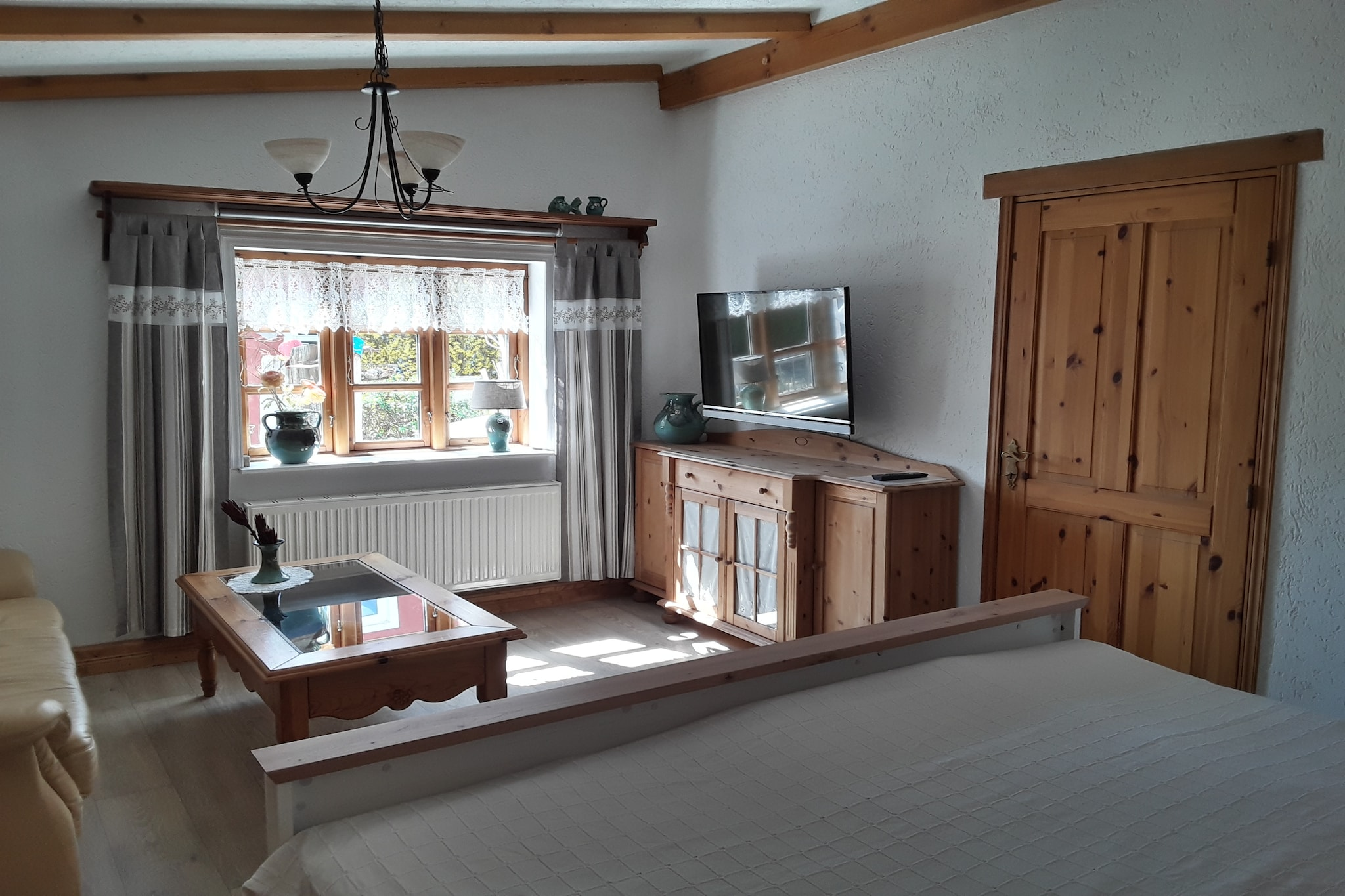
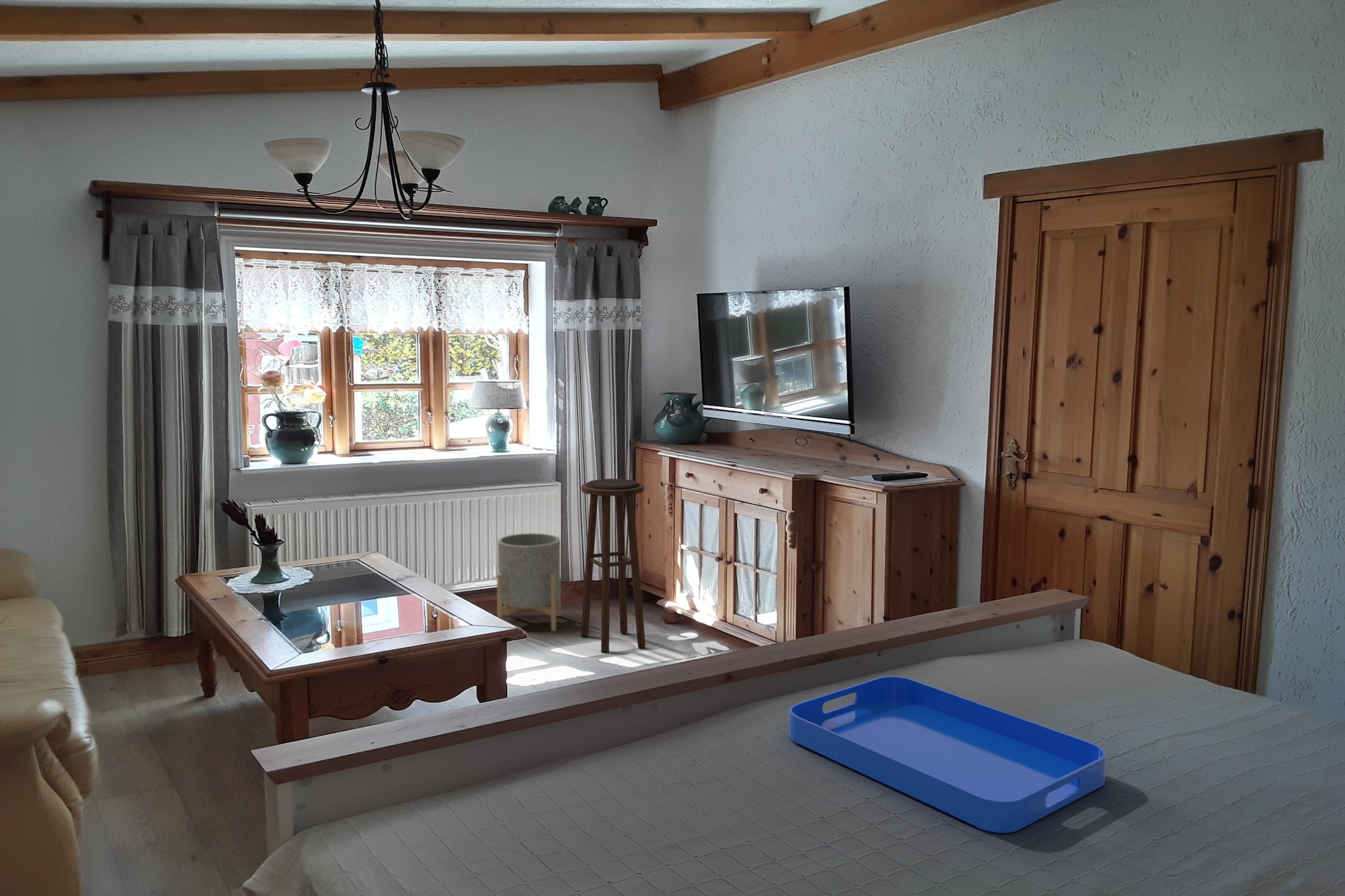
+ planter (529, 581)
+ stool (613, 563)
+ serving tray (939, 743)
